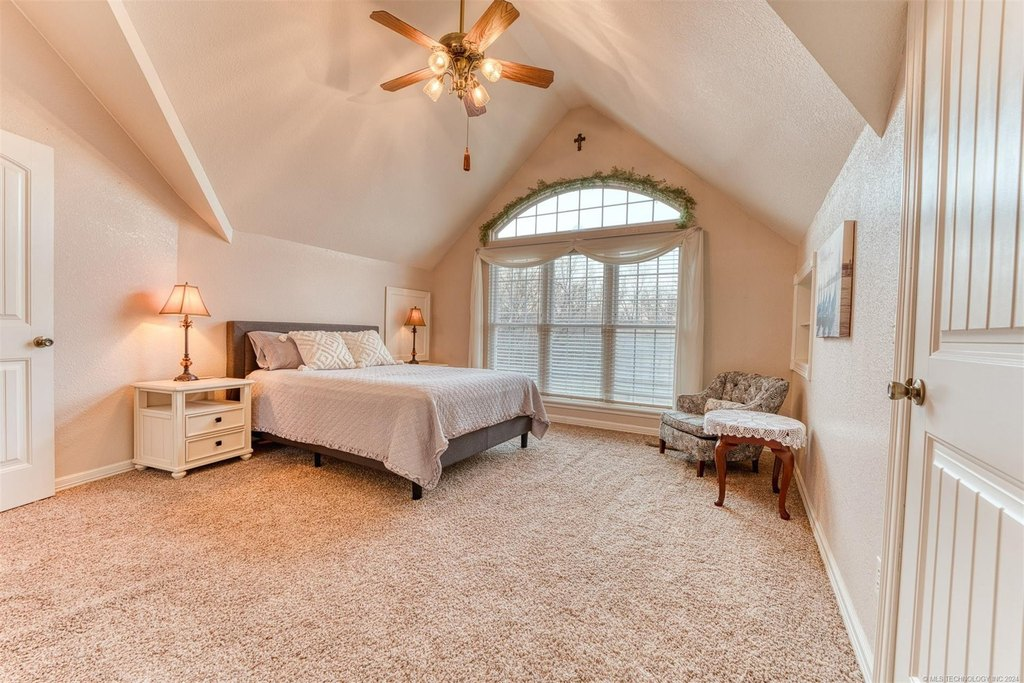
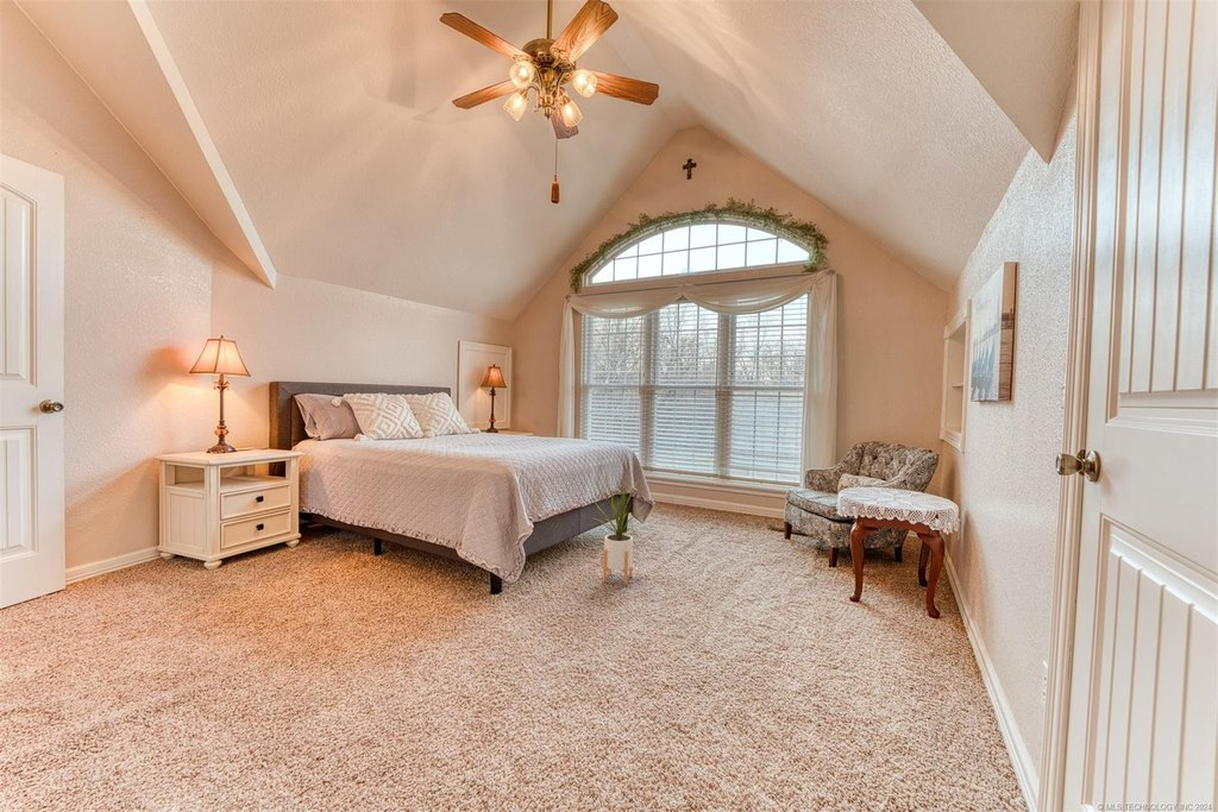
+ house plant (619, 523)
